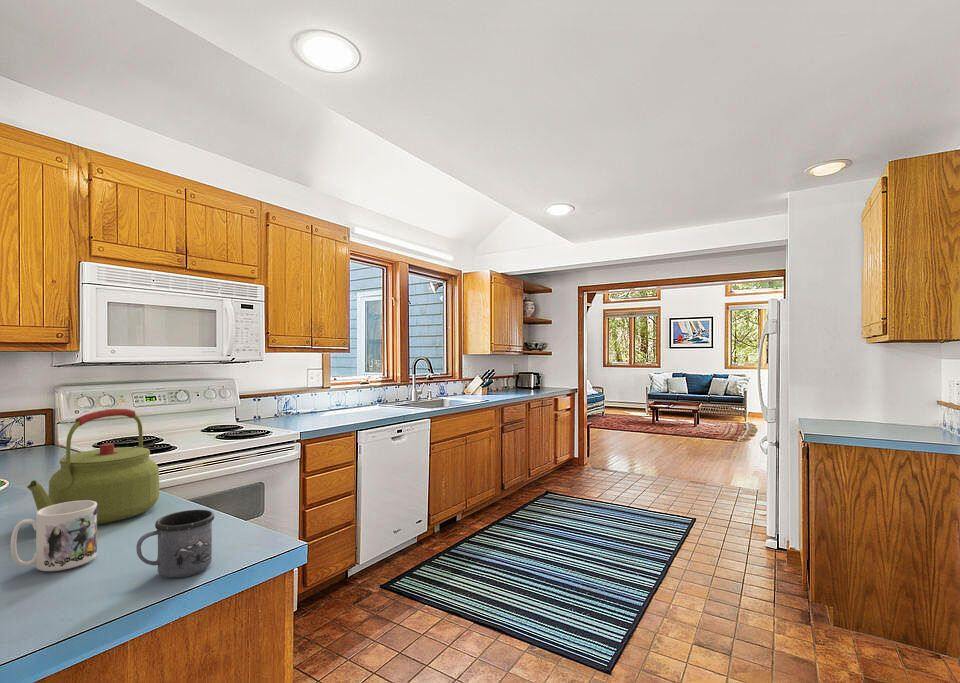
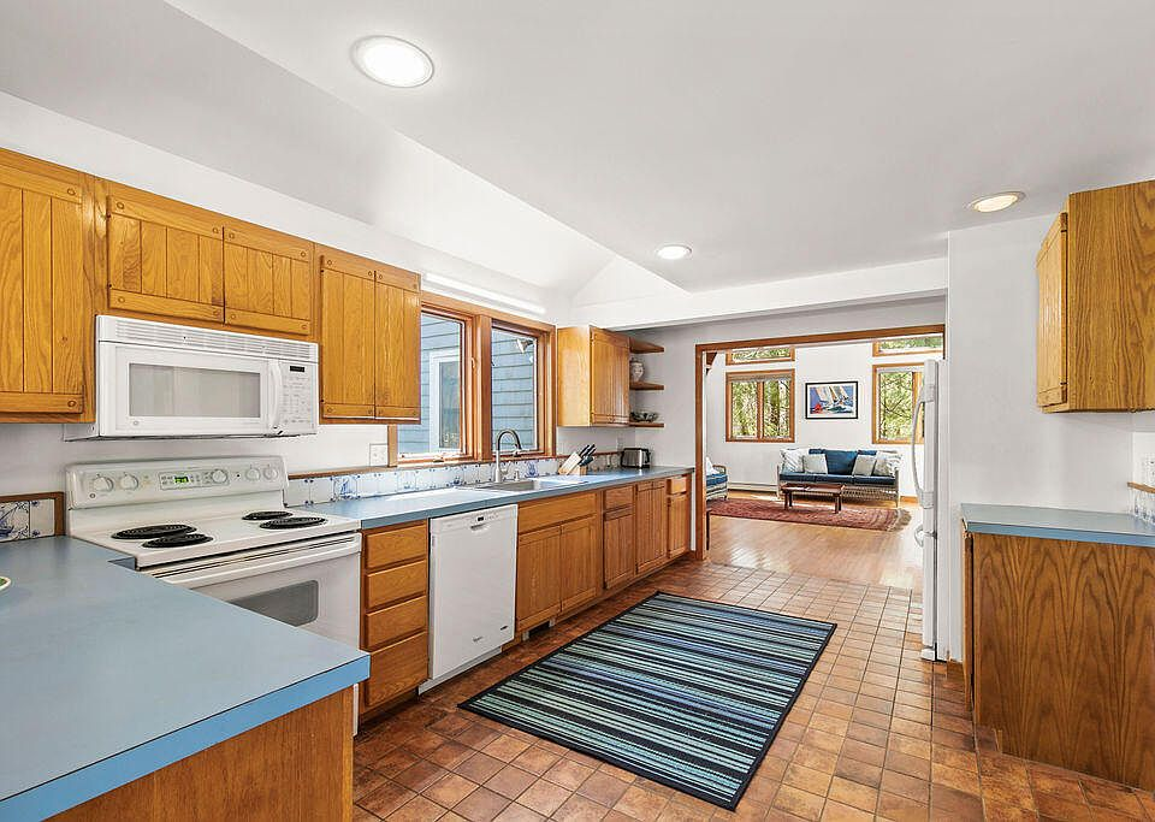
- mug (176, 545)
- kettle (93, 464)
- mug (55, 537)
